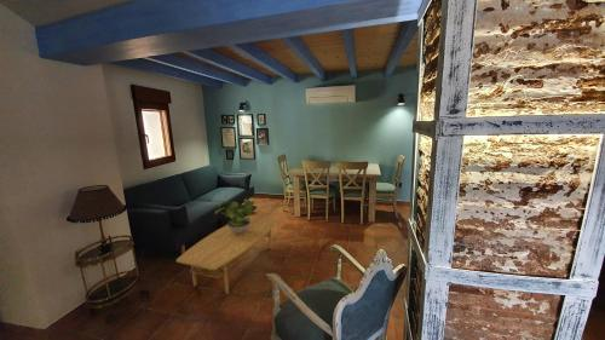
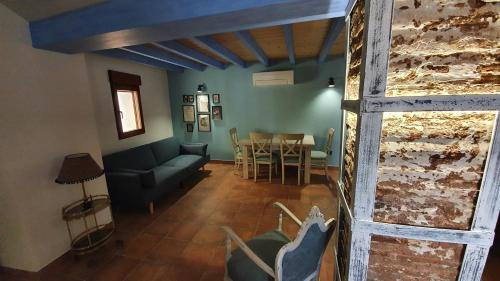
- potted plant (236, 214)
- coffee table (236, 250)
